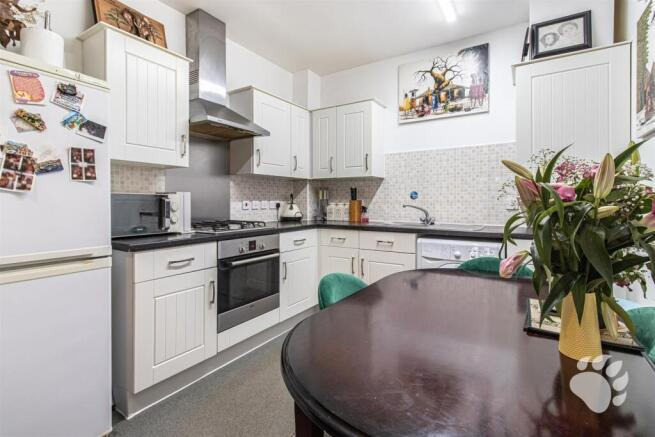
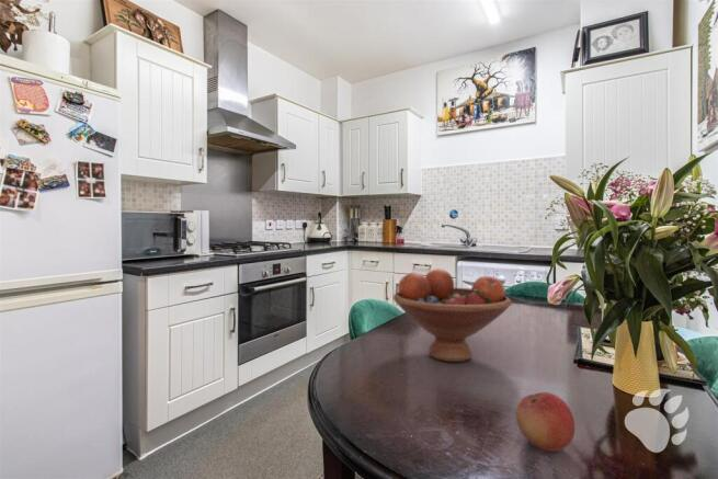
+ fruit bowl (449, 313)
+ apple (544, 419)
